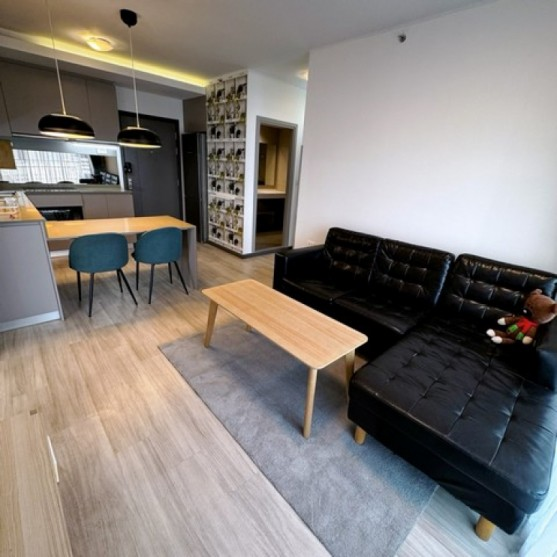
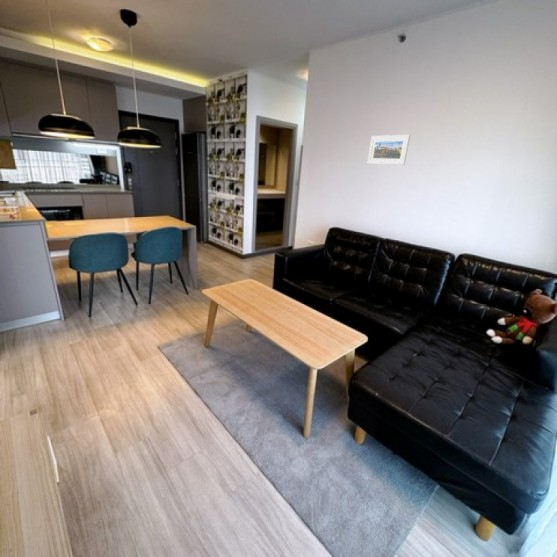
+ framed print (387, 150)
